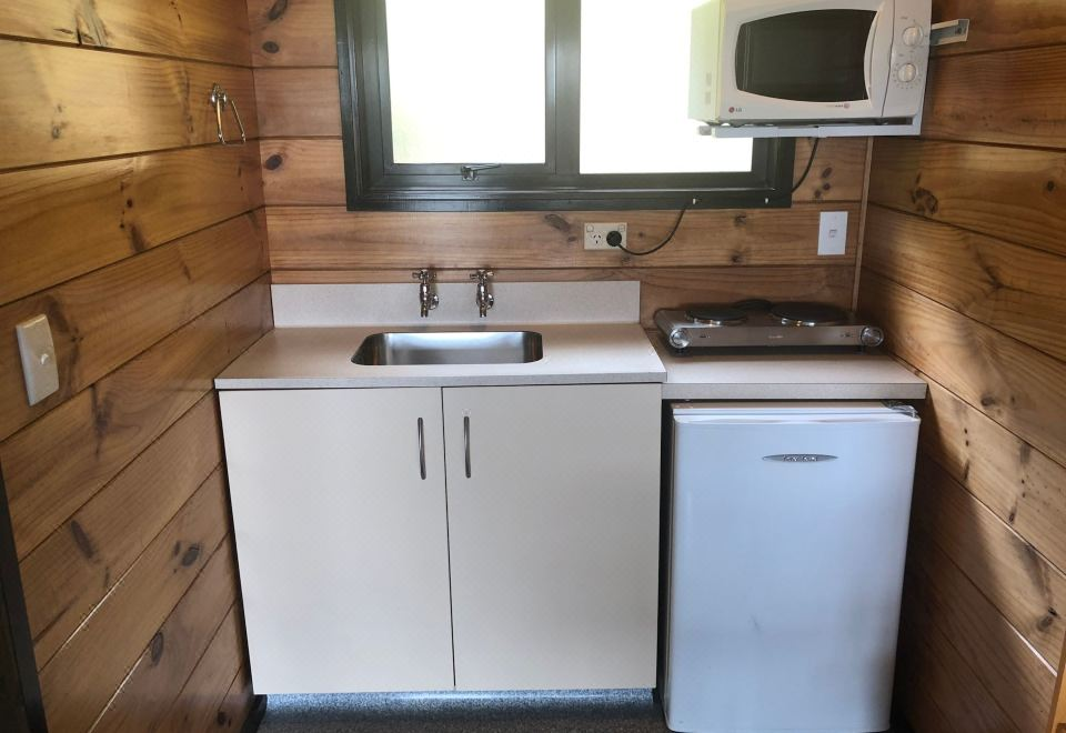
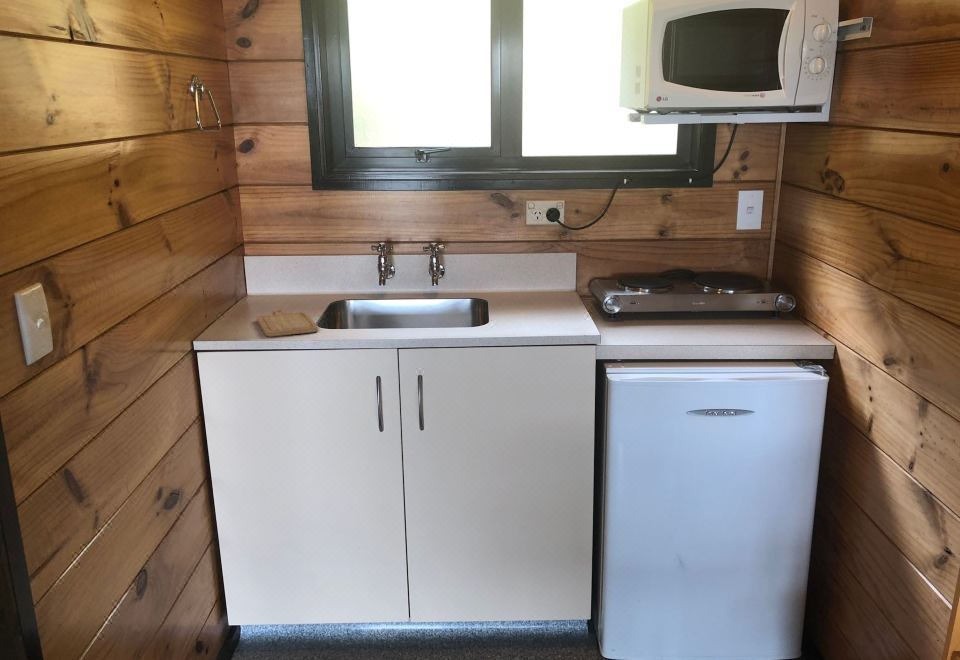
+ chopping board (285, 321)
